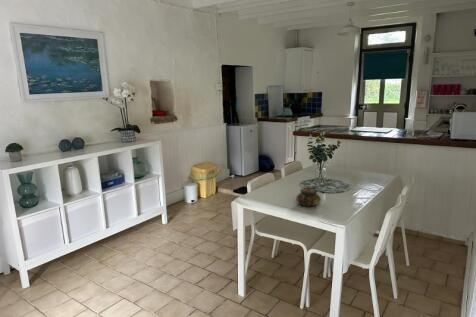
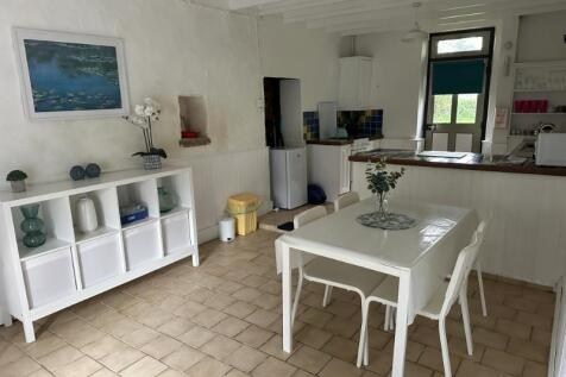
- teapot (308, 195)
